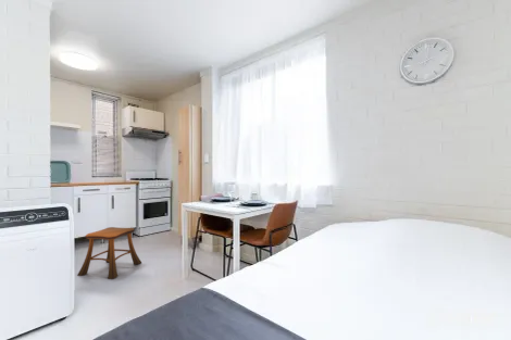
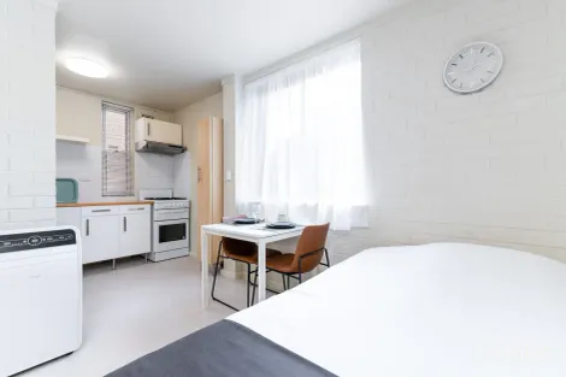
- stool (111, 249)
